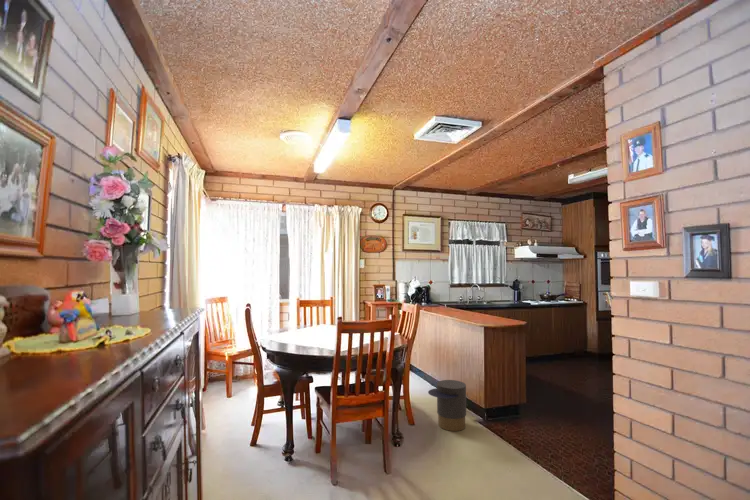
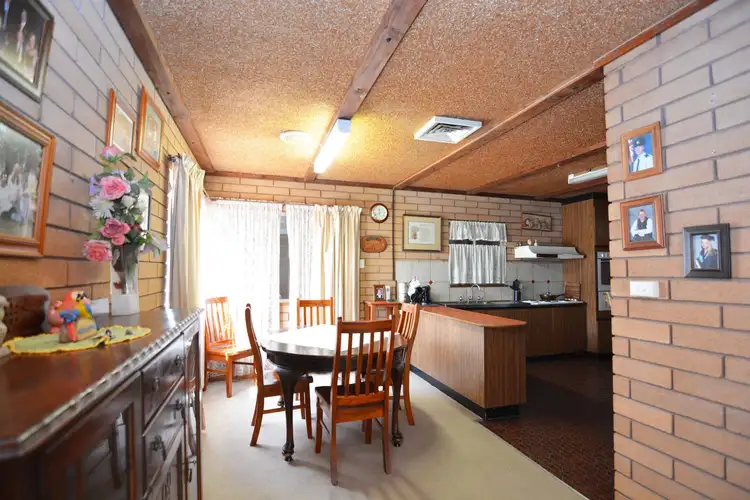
- trash can (447, 406)
